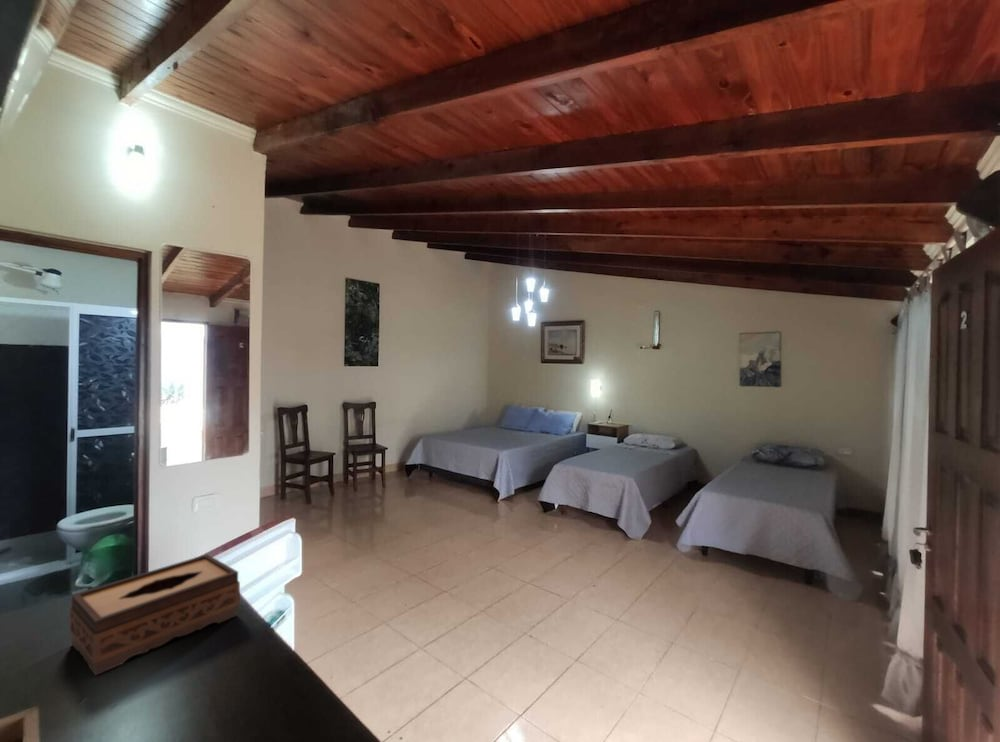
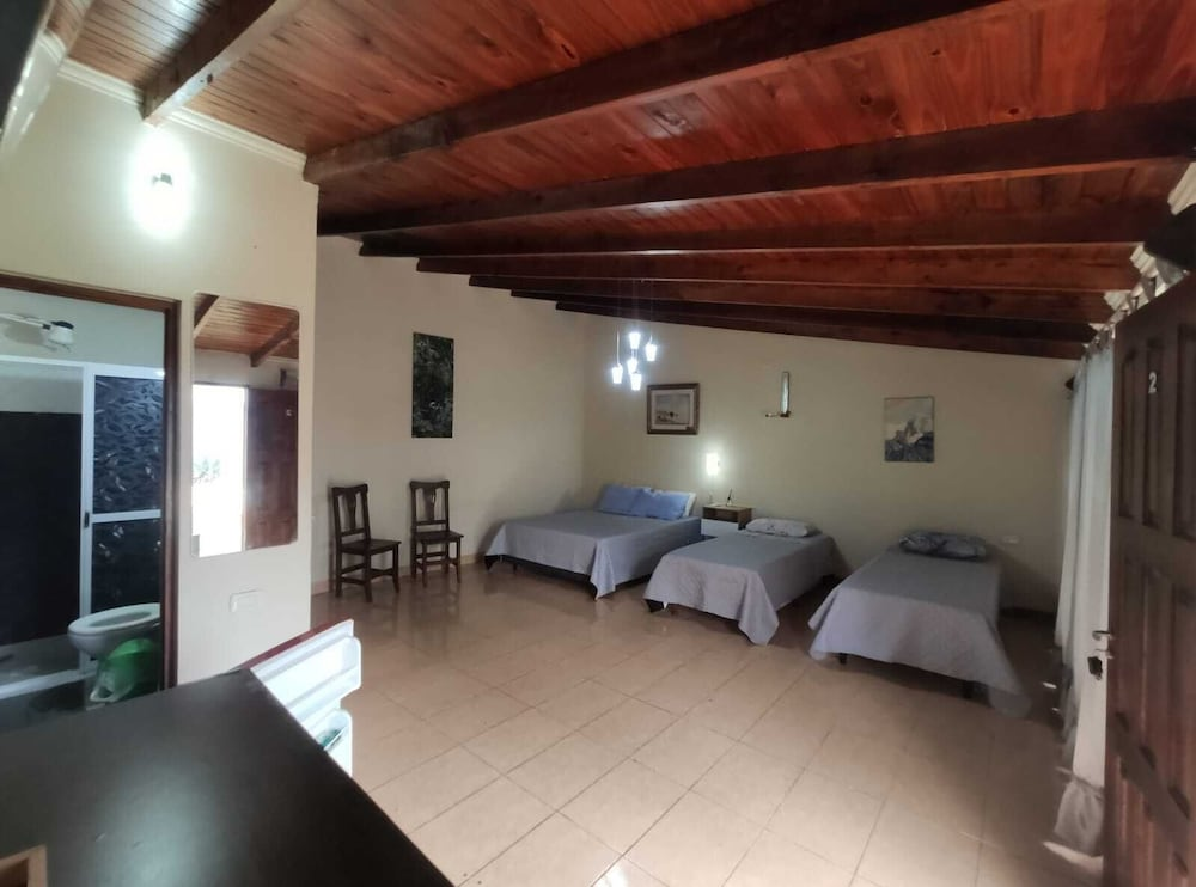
- tissue box (159, 605)
